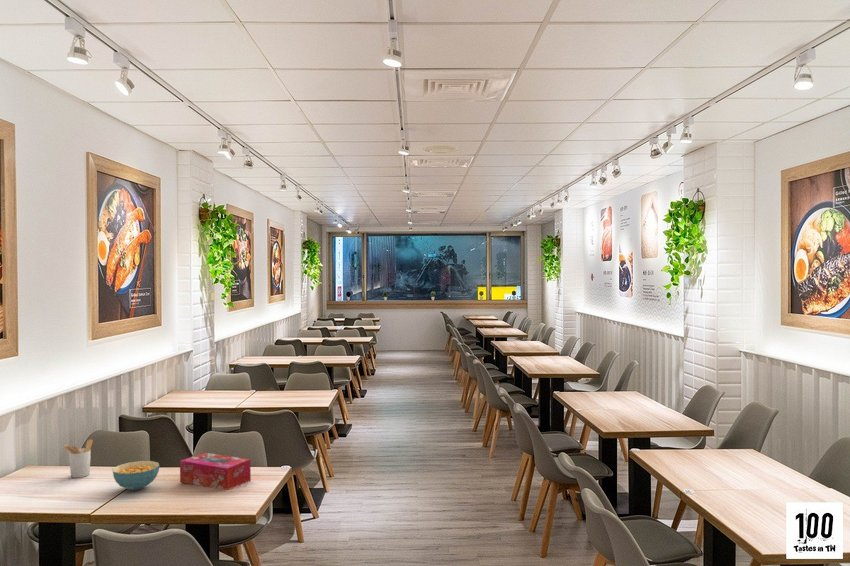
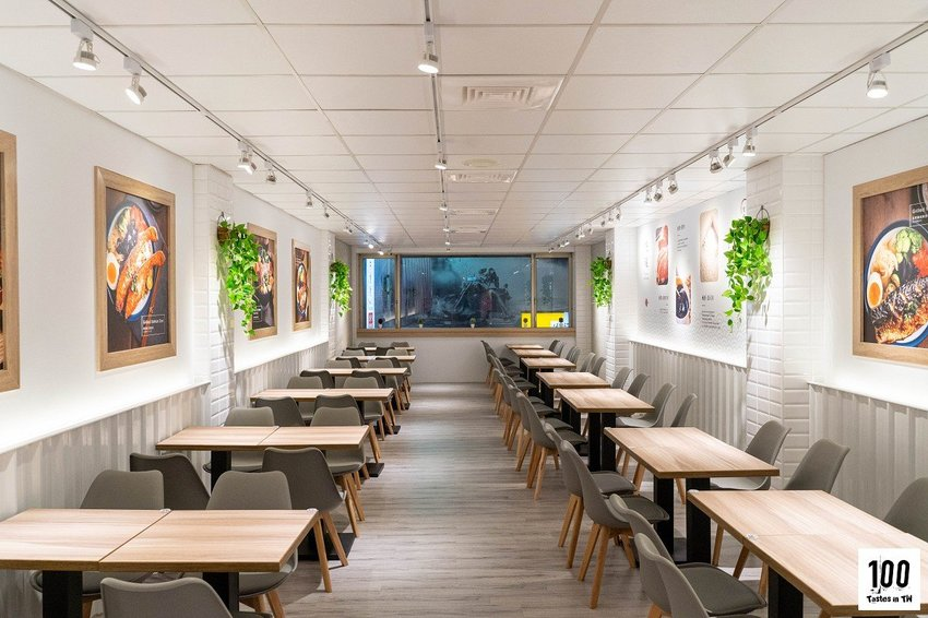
- utensil holder (77, 458)
- cereal bowl (136, 477)
- tissue box (215, 470)
